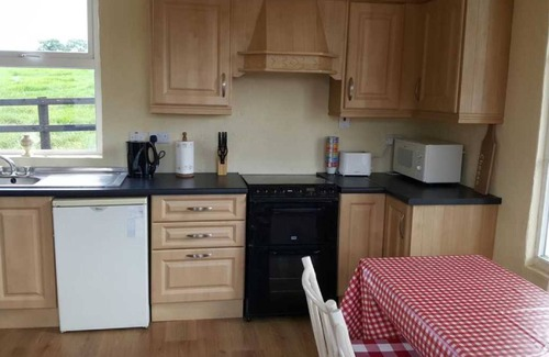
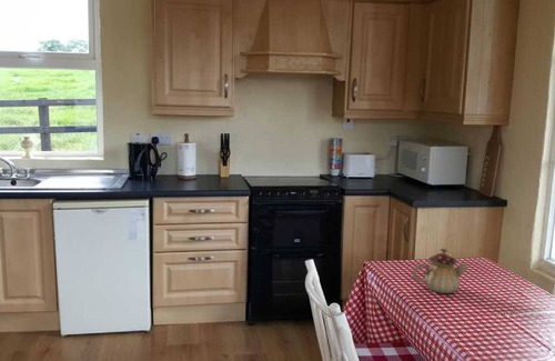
+ teapot (440, 268)
